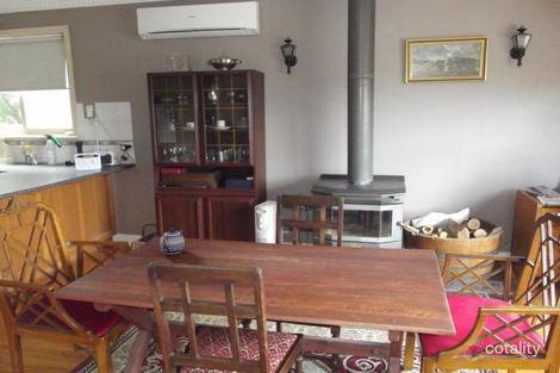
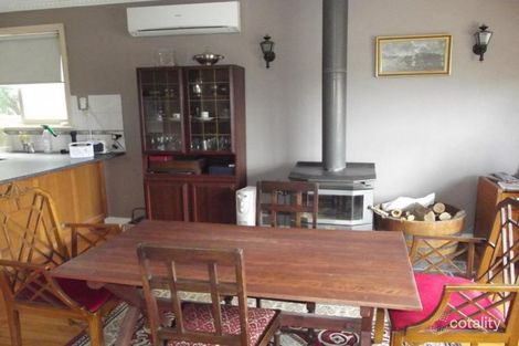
- teapot (172, 240)
